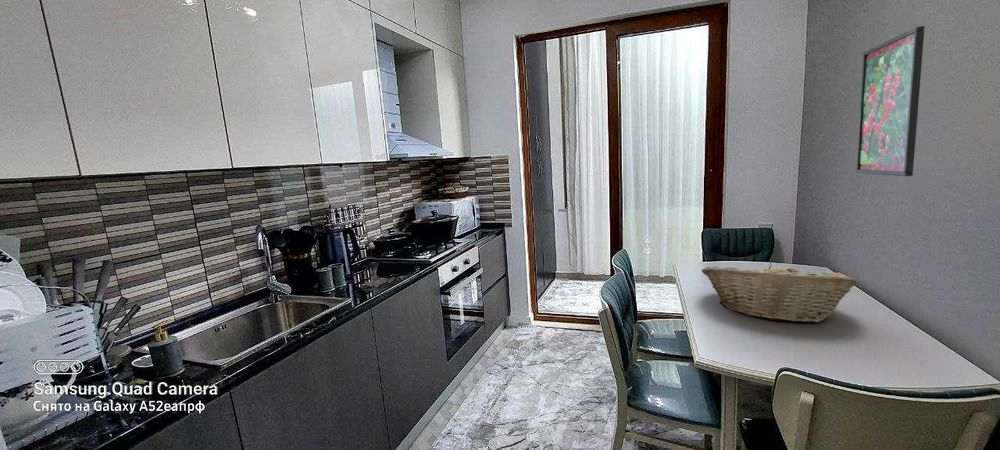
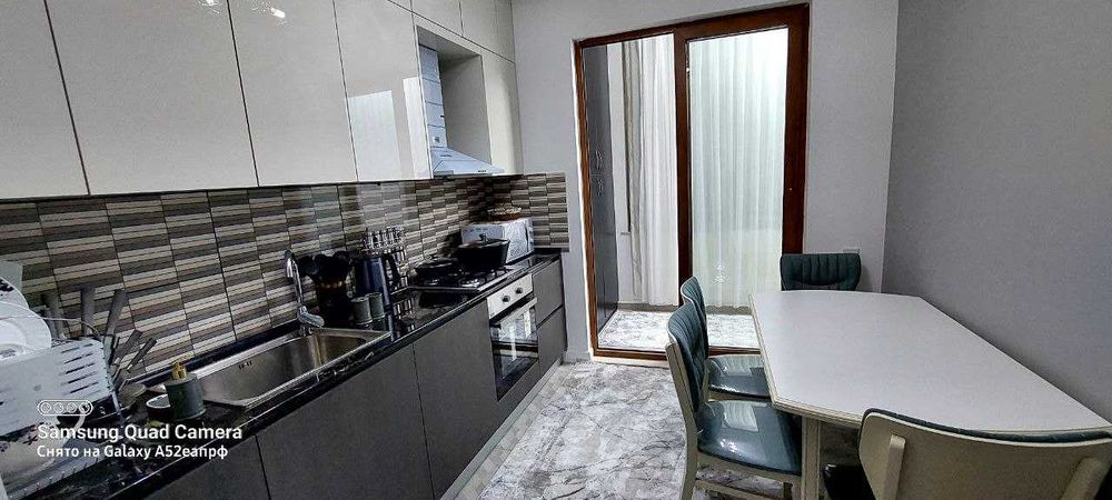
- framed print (885, 108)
- fruit basket (772, 285)
